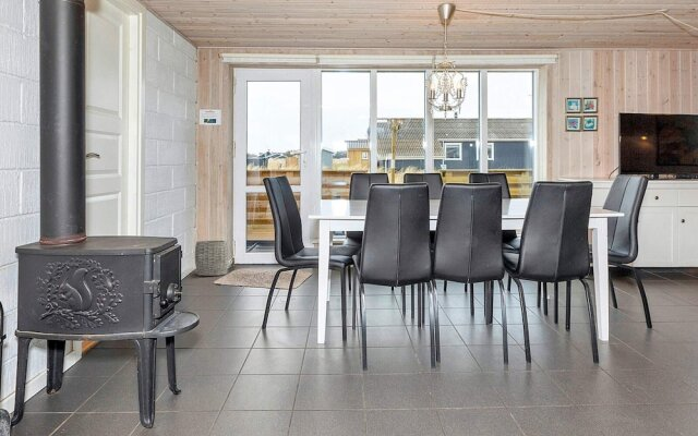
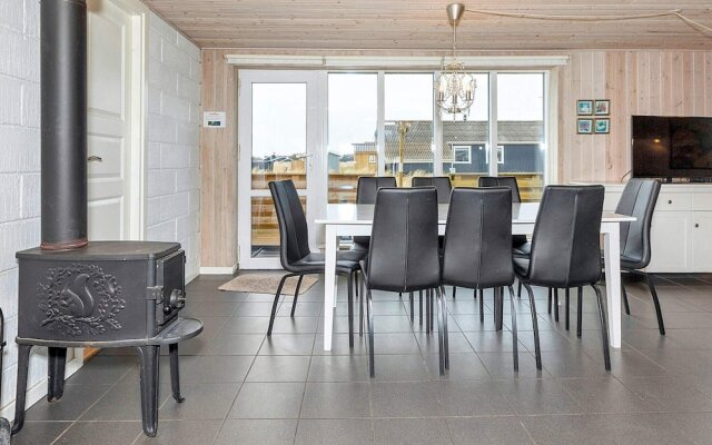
- woven basket (212, 257)
